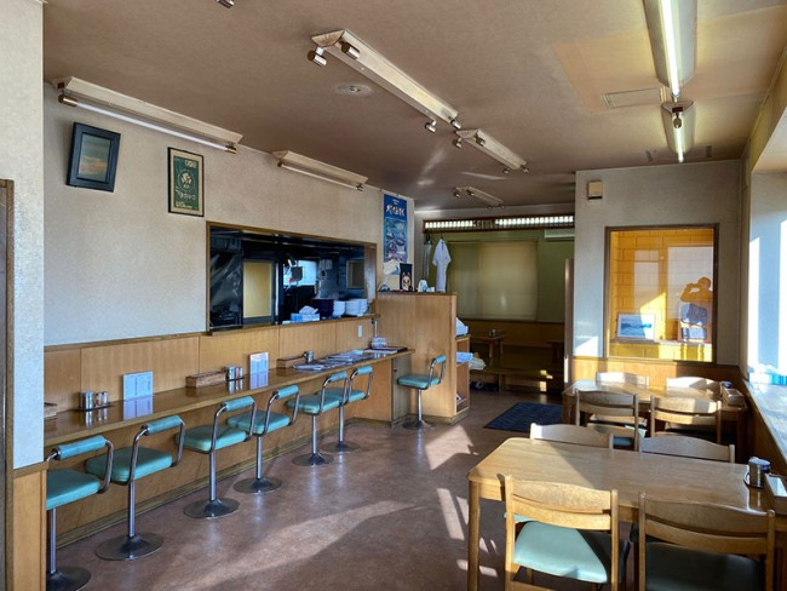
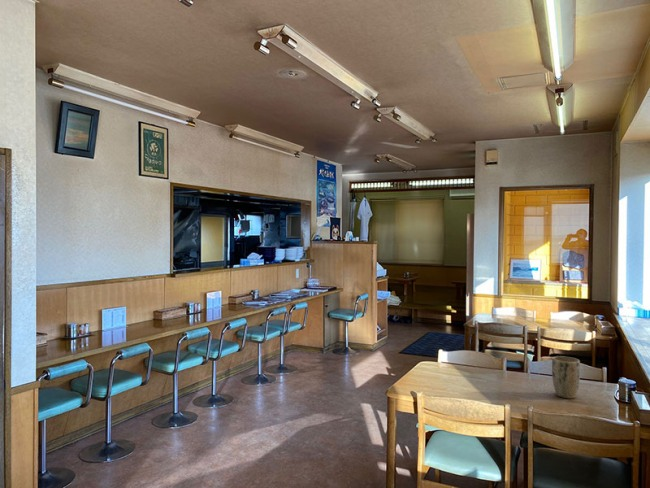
+ plant pot (565, 377)
